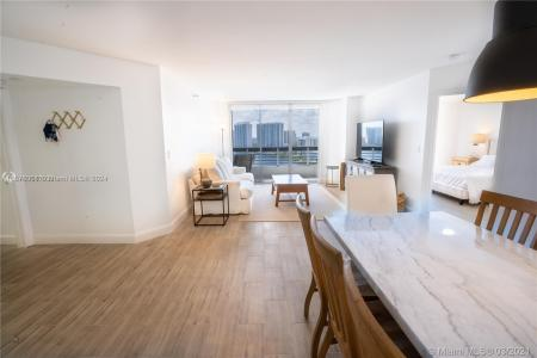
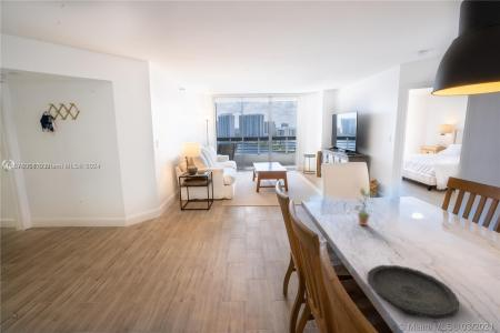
+ plate (408, 287)
+ potted plant (360, 205)
